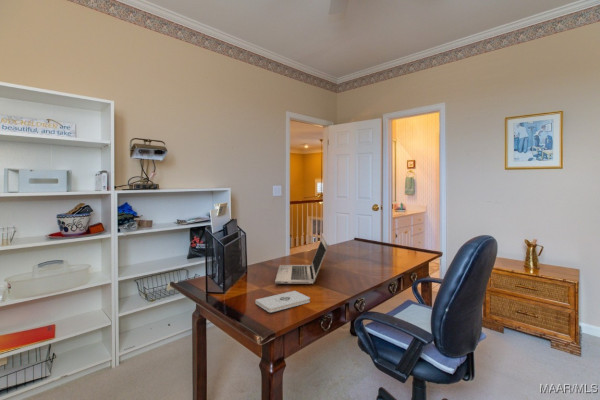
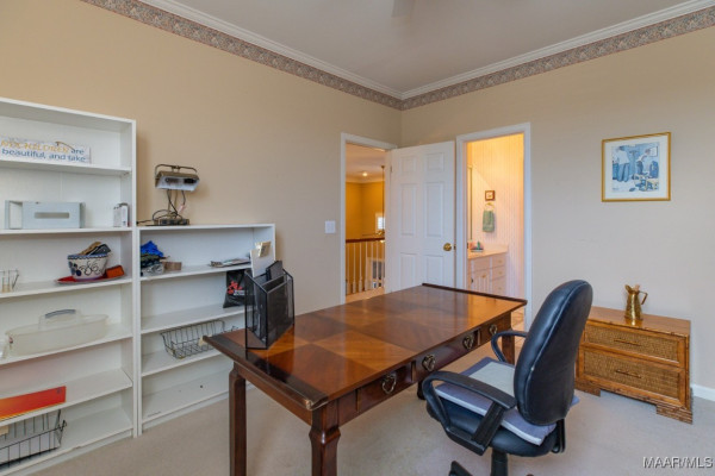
- laptop (301, 265)
- notepad (283, 300)
